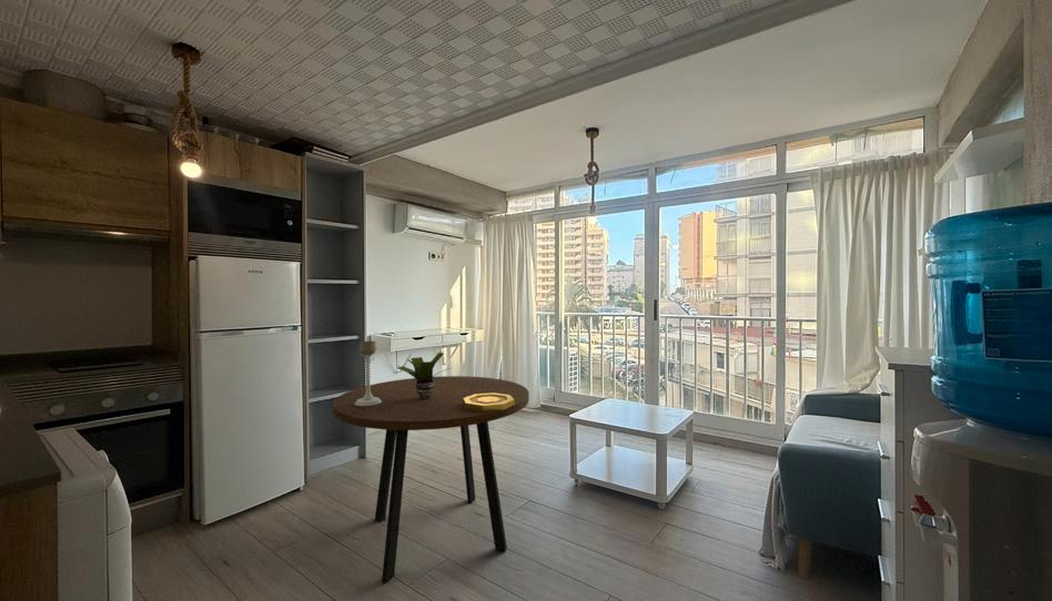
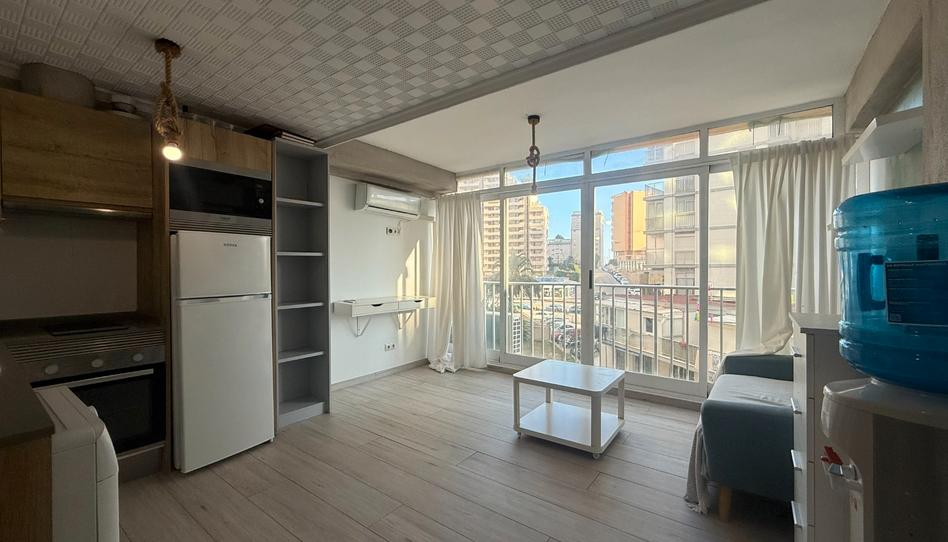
- dining table (463, 456)
- bowl (488, 400)
- potted plant (424, 375)
- candle holder (367, 371)
